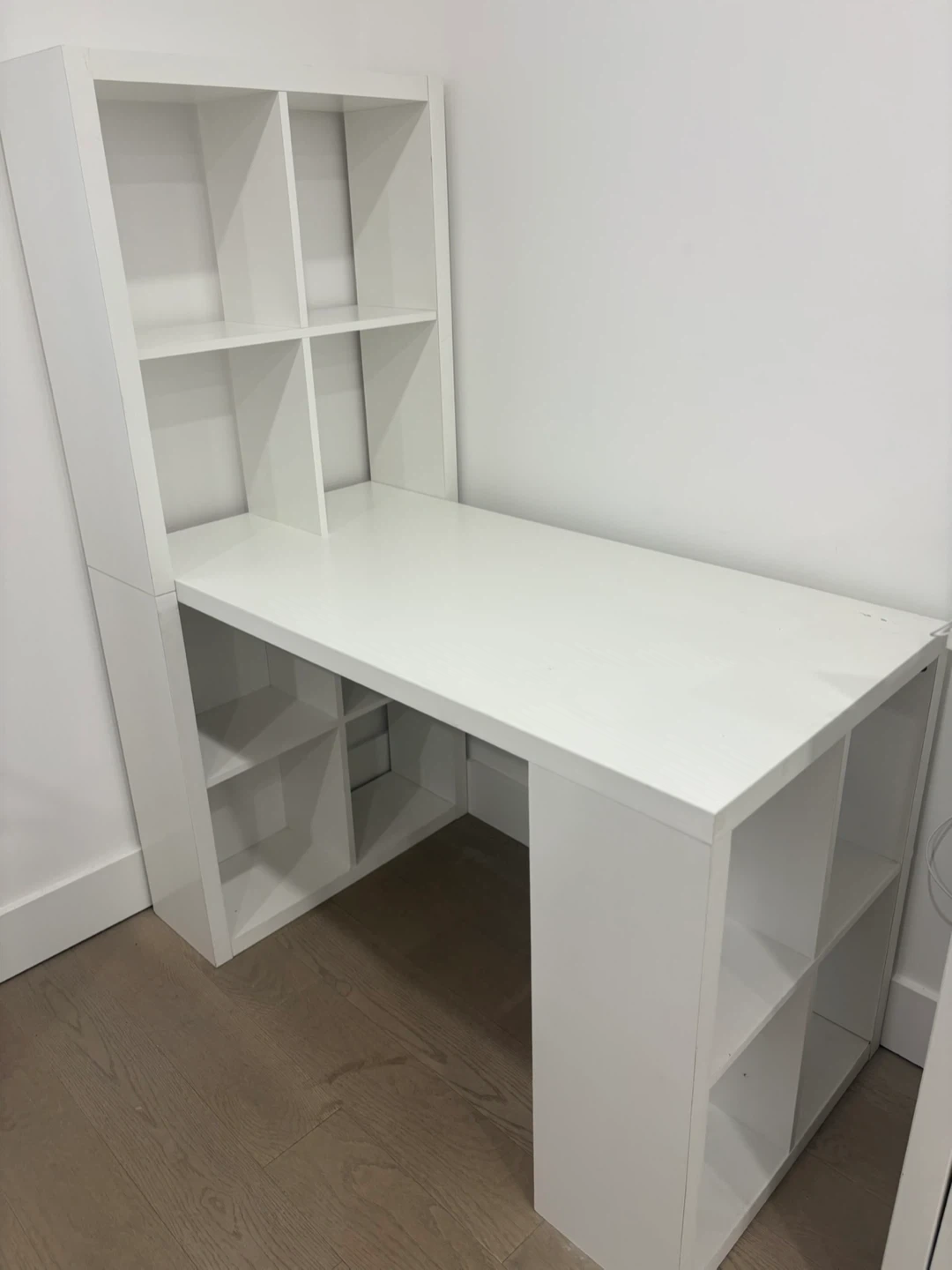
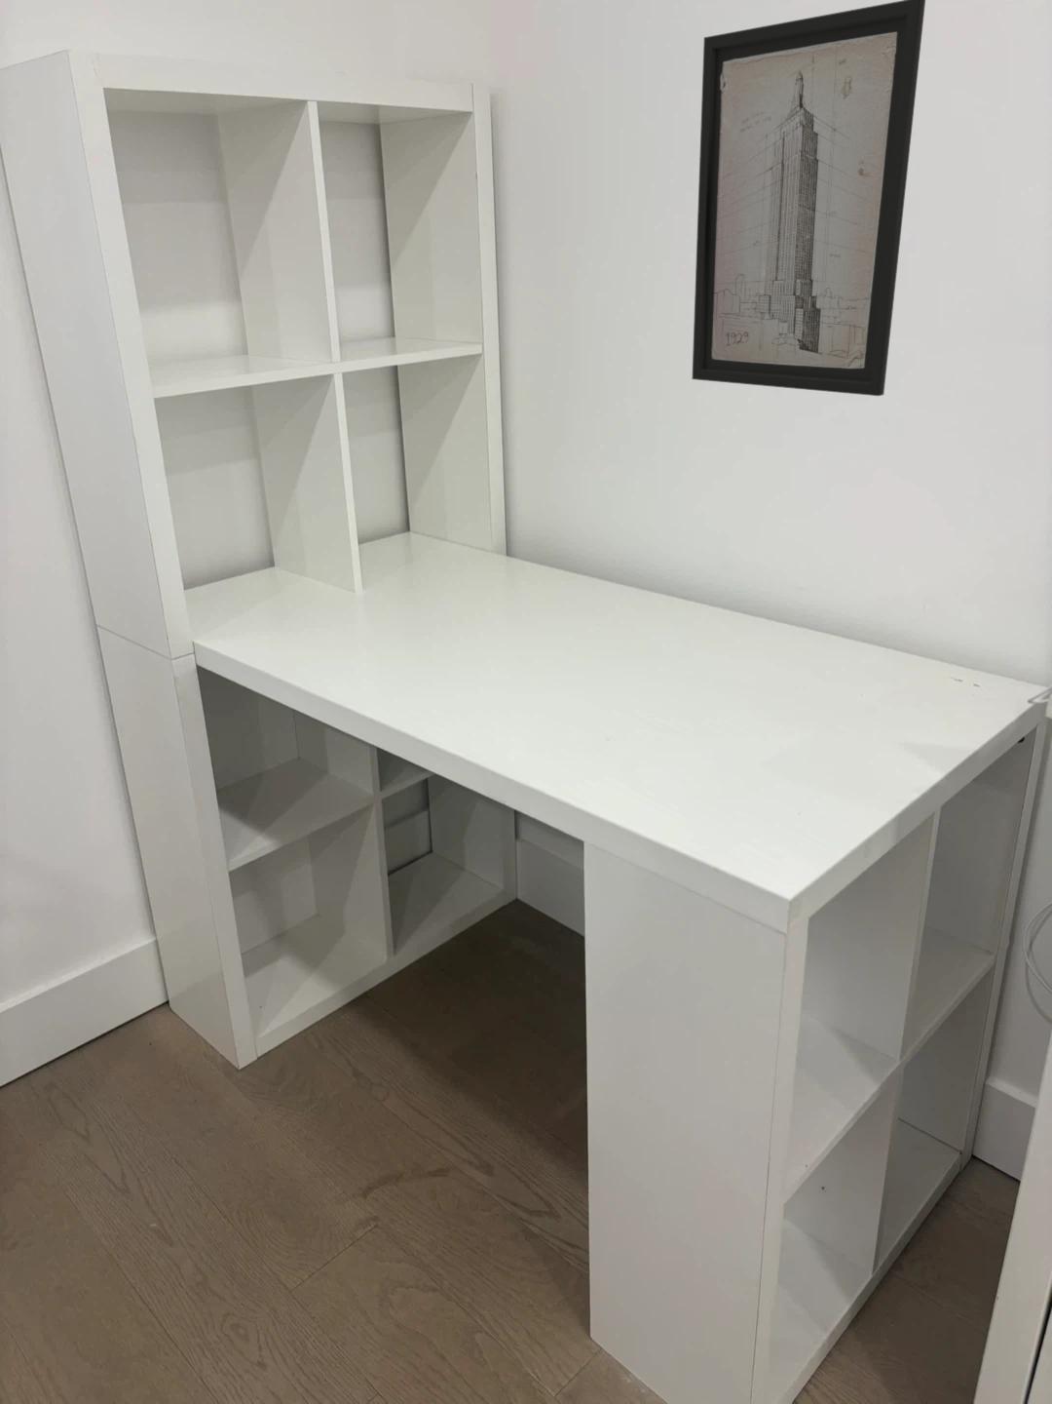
+ wall art (793, 214)
